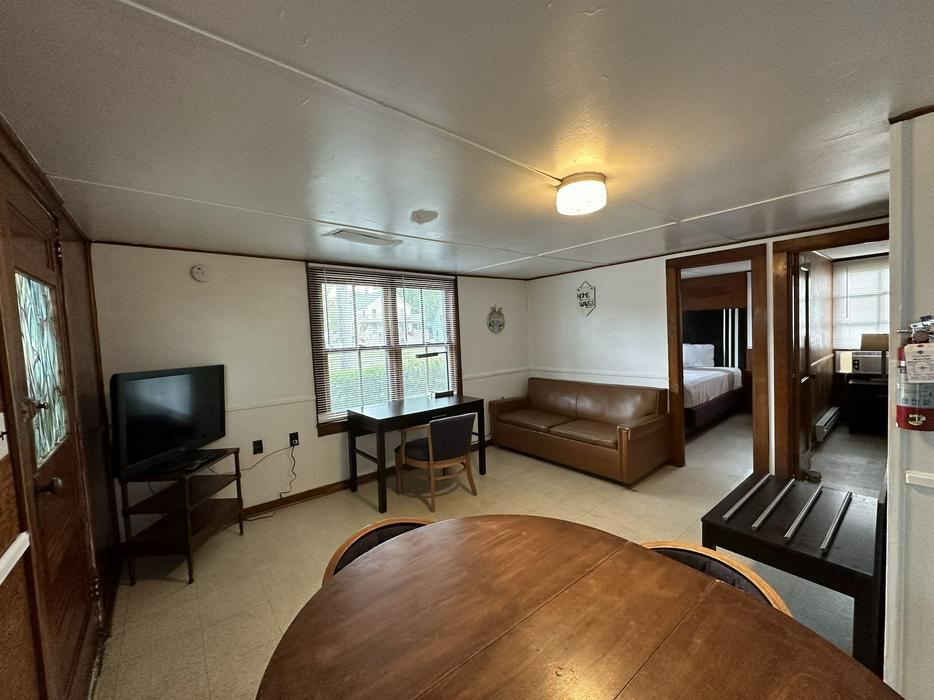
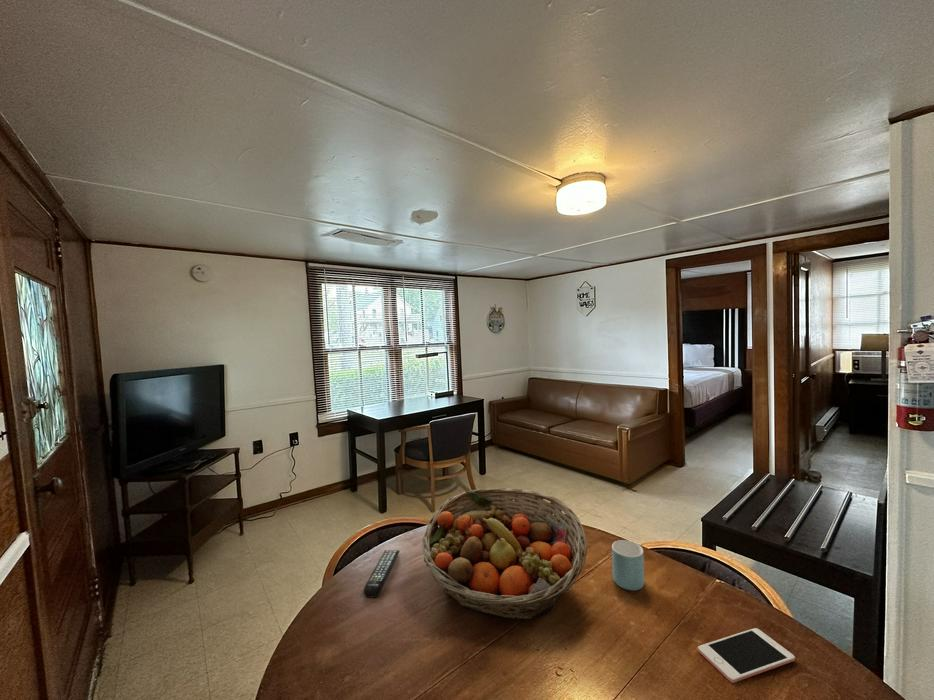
+ mug (625, 561)
+ fruit basket (501, 546)
+ remote control (383, 570)
+ cell phone (745, 653)
